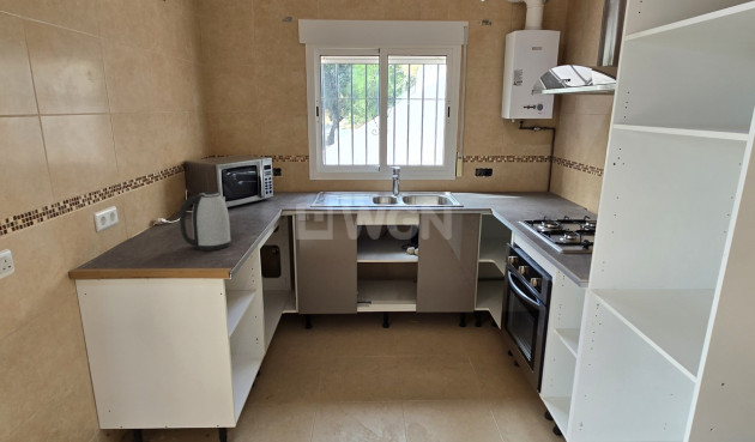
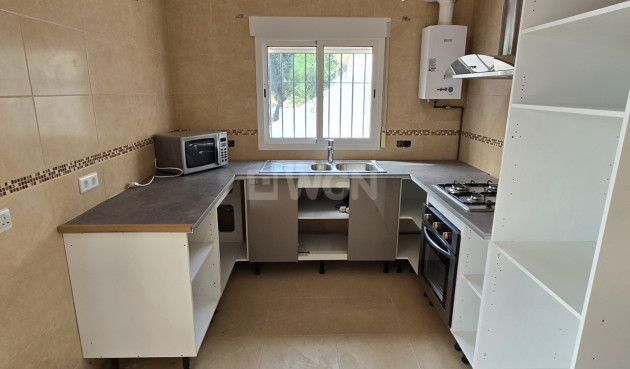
- kettle (204, 219)
